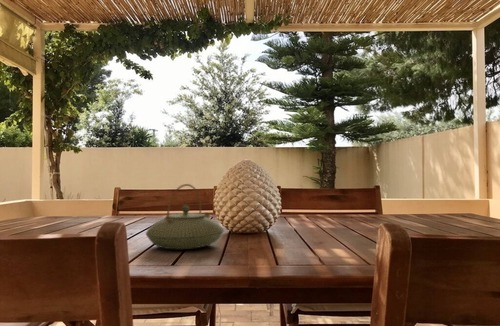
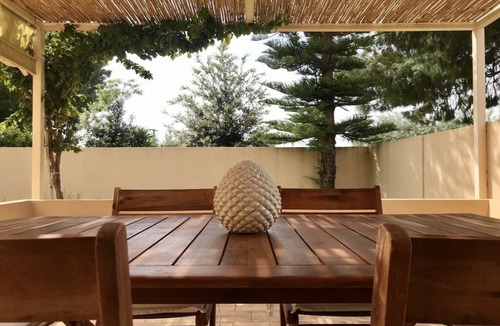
- teapot (188, 214)
